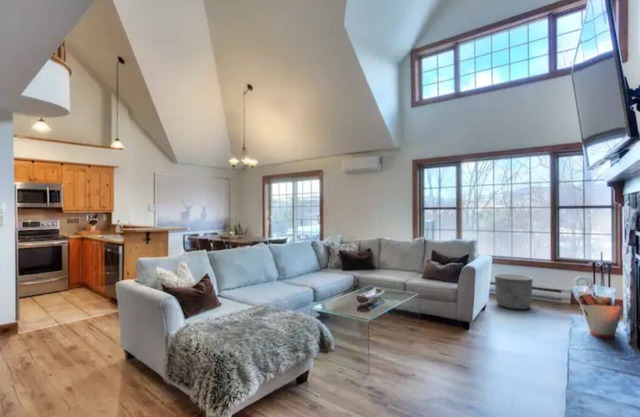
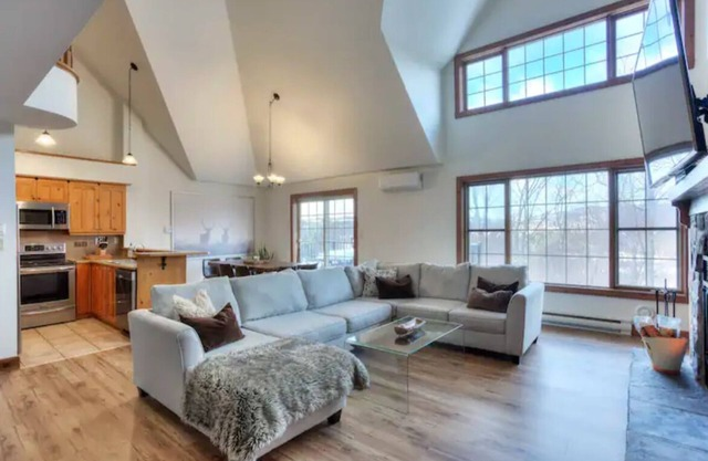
- planter (513, 291)
